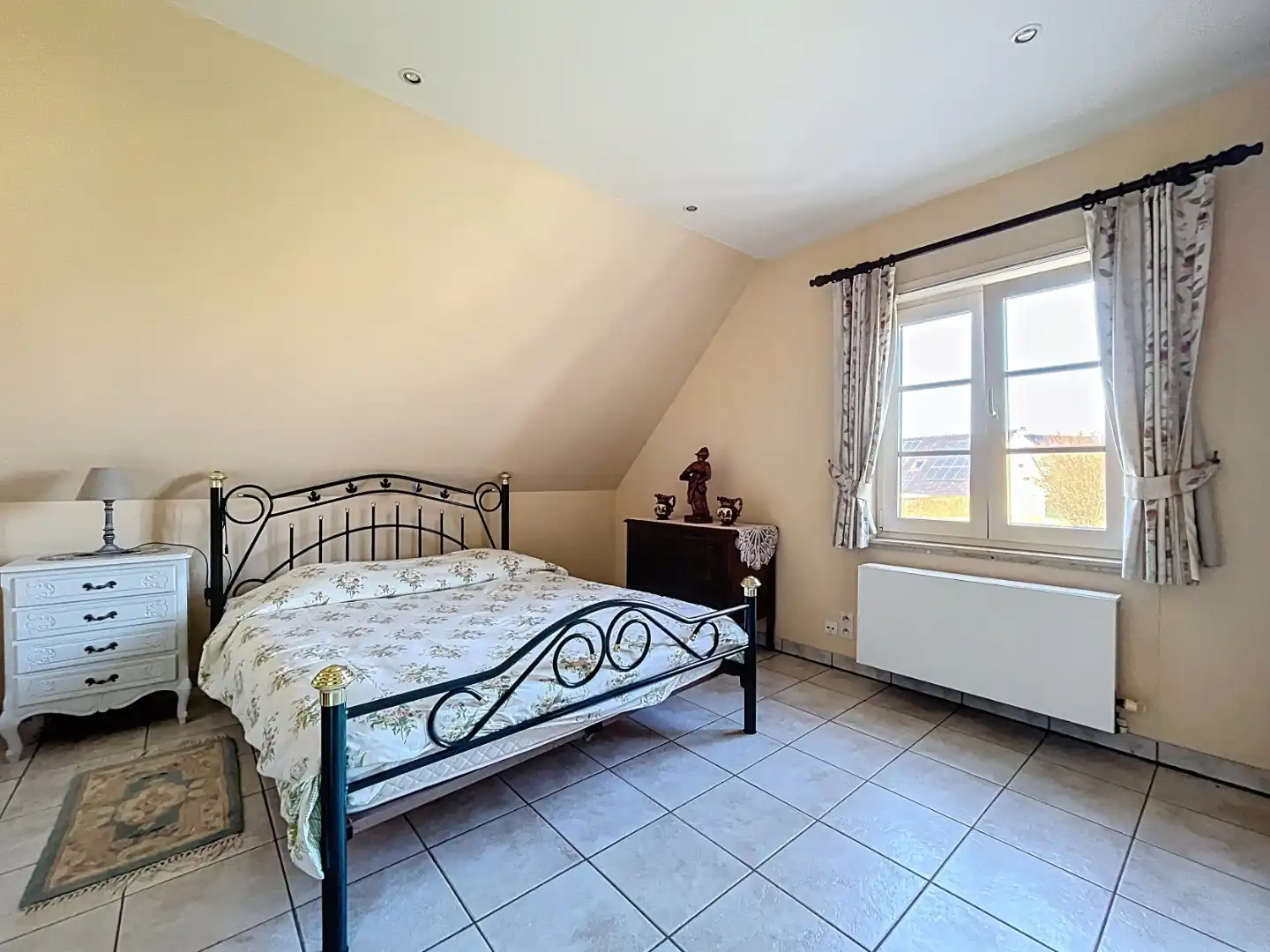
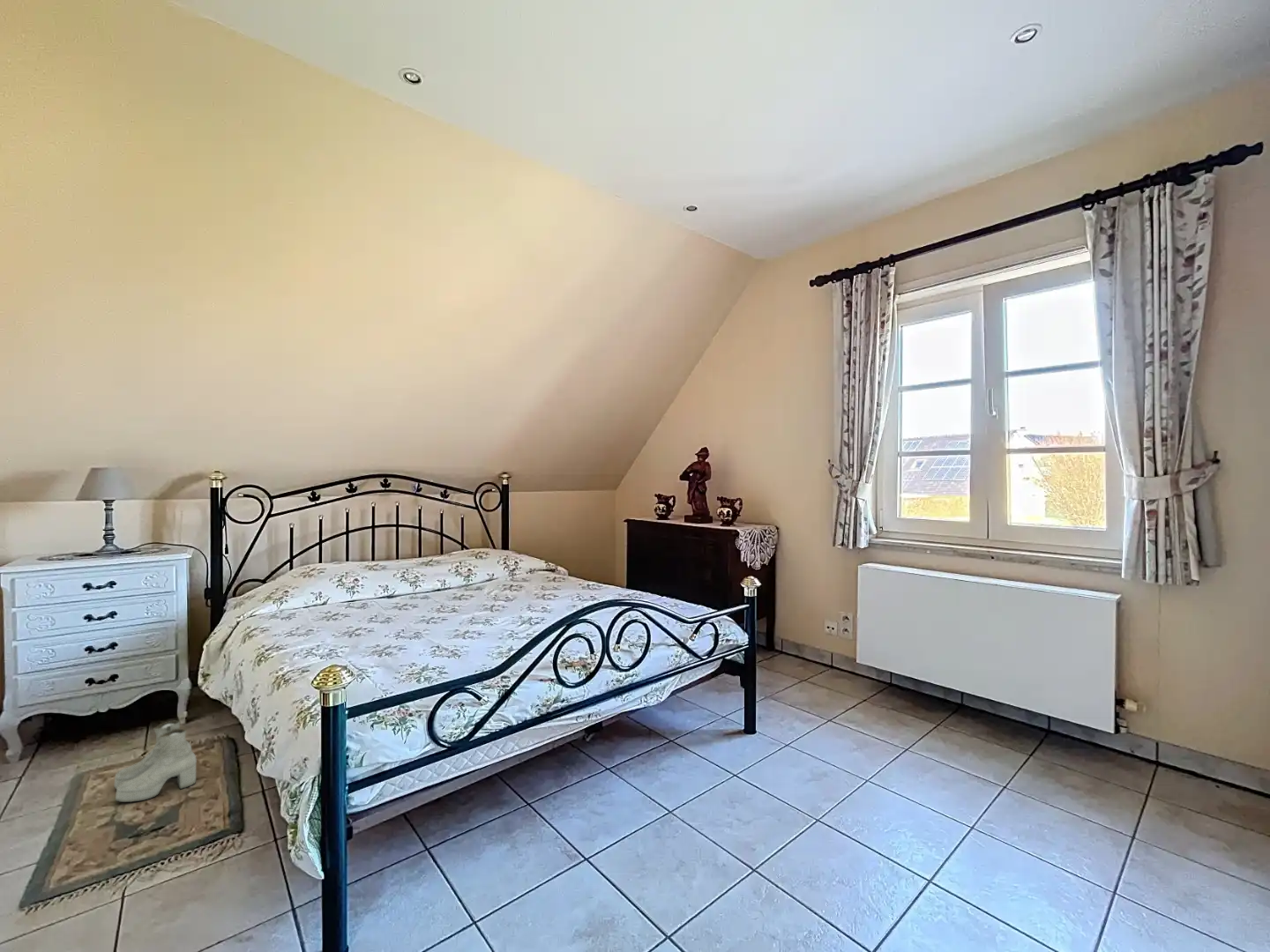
+ boots (155, 758)
